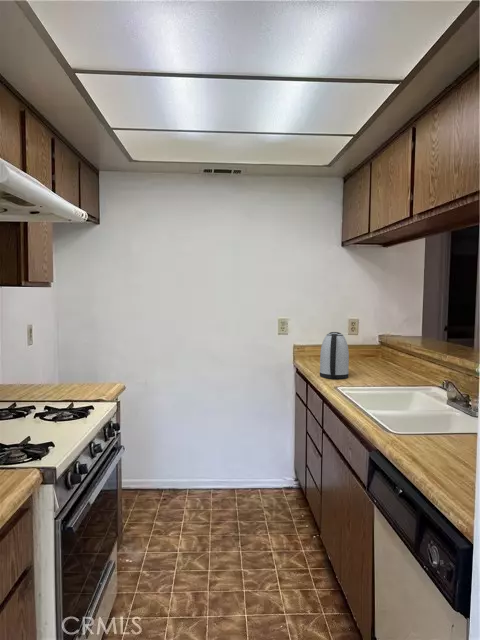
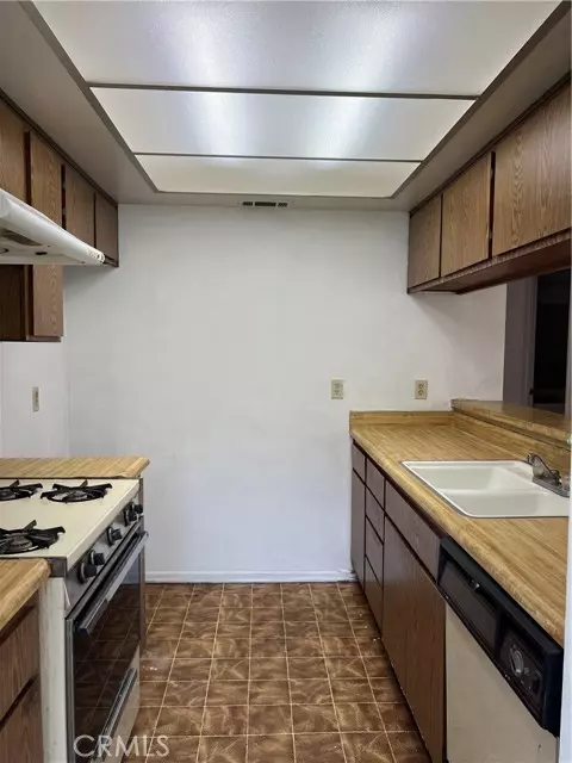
- kettle (334, 354)
